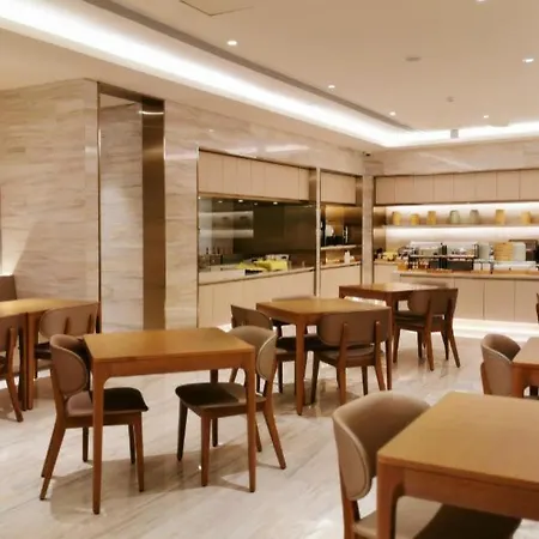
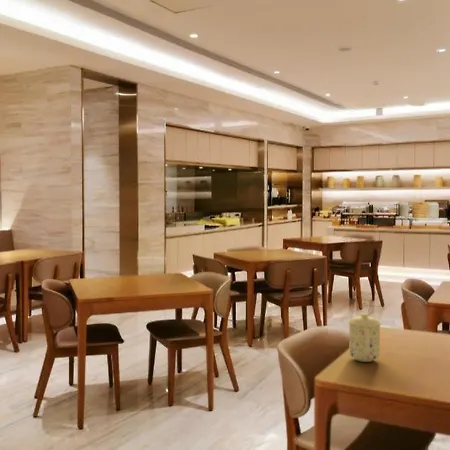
+ mug (364, 337)
